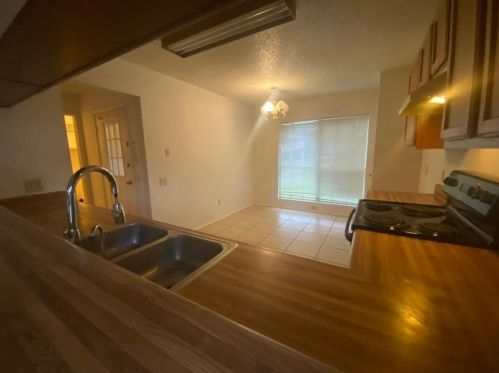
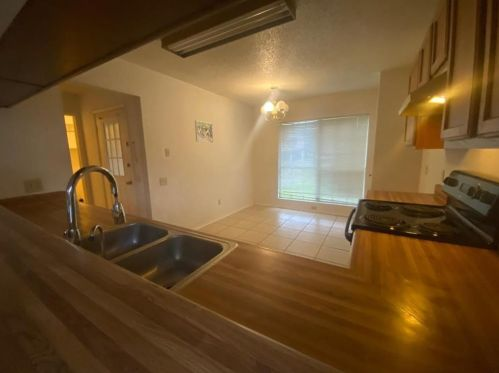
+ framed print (204, 132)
